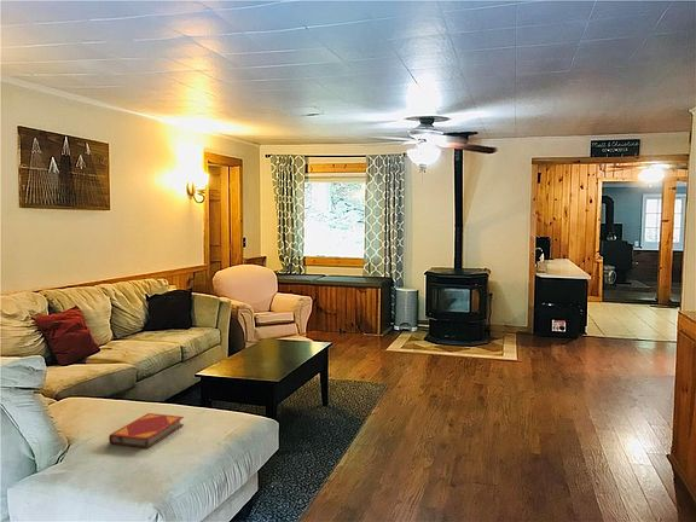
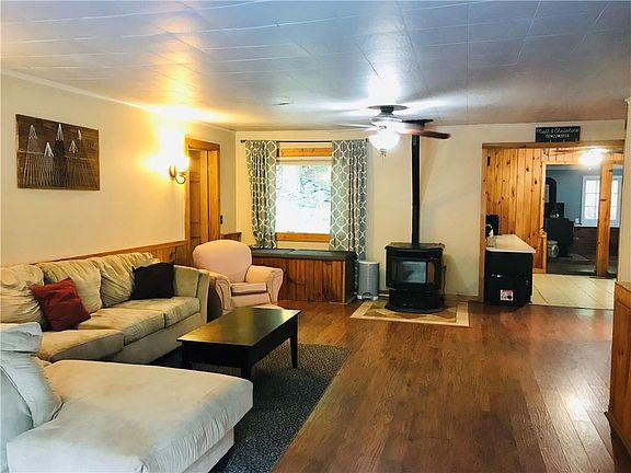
- hardback book (147, 429)
